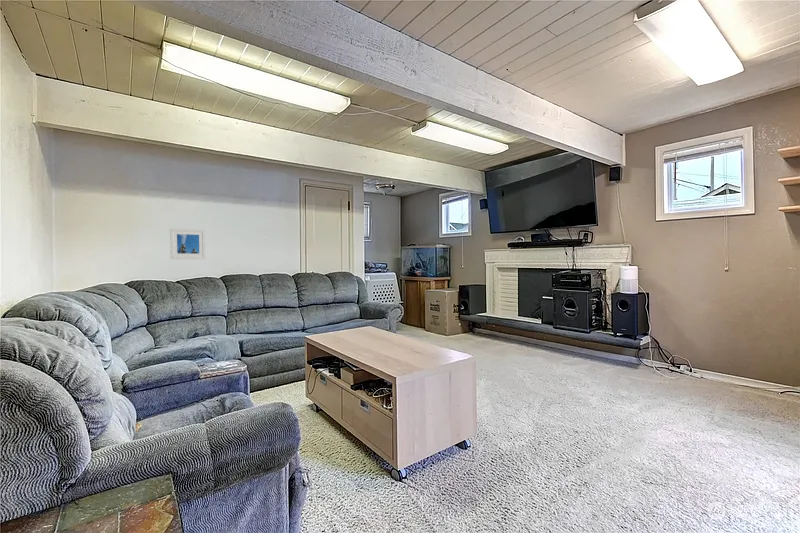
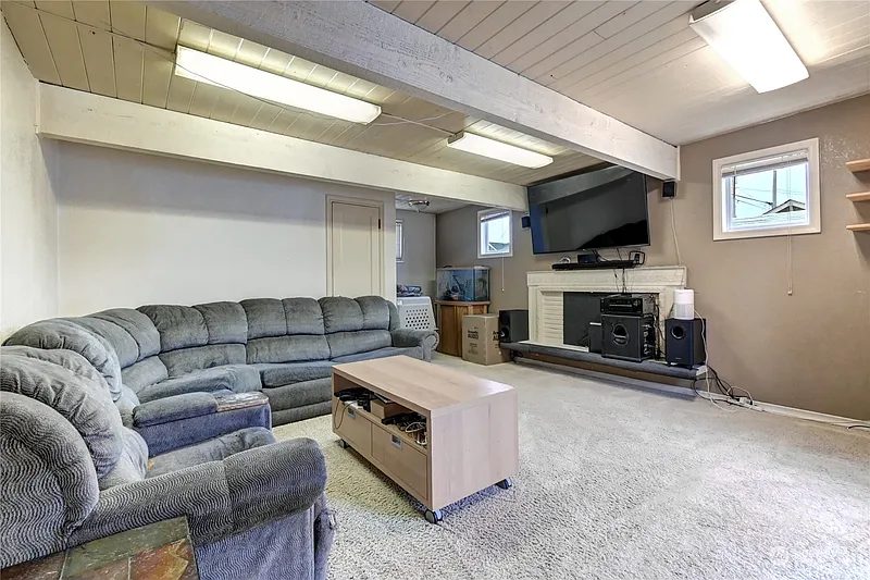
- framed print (188, 244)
